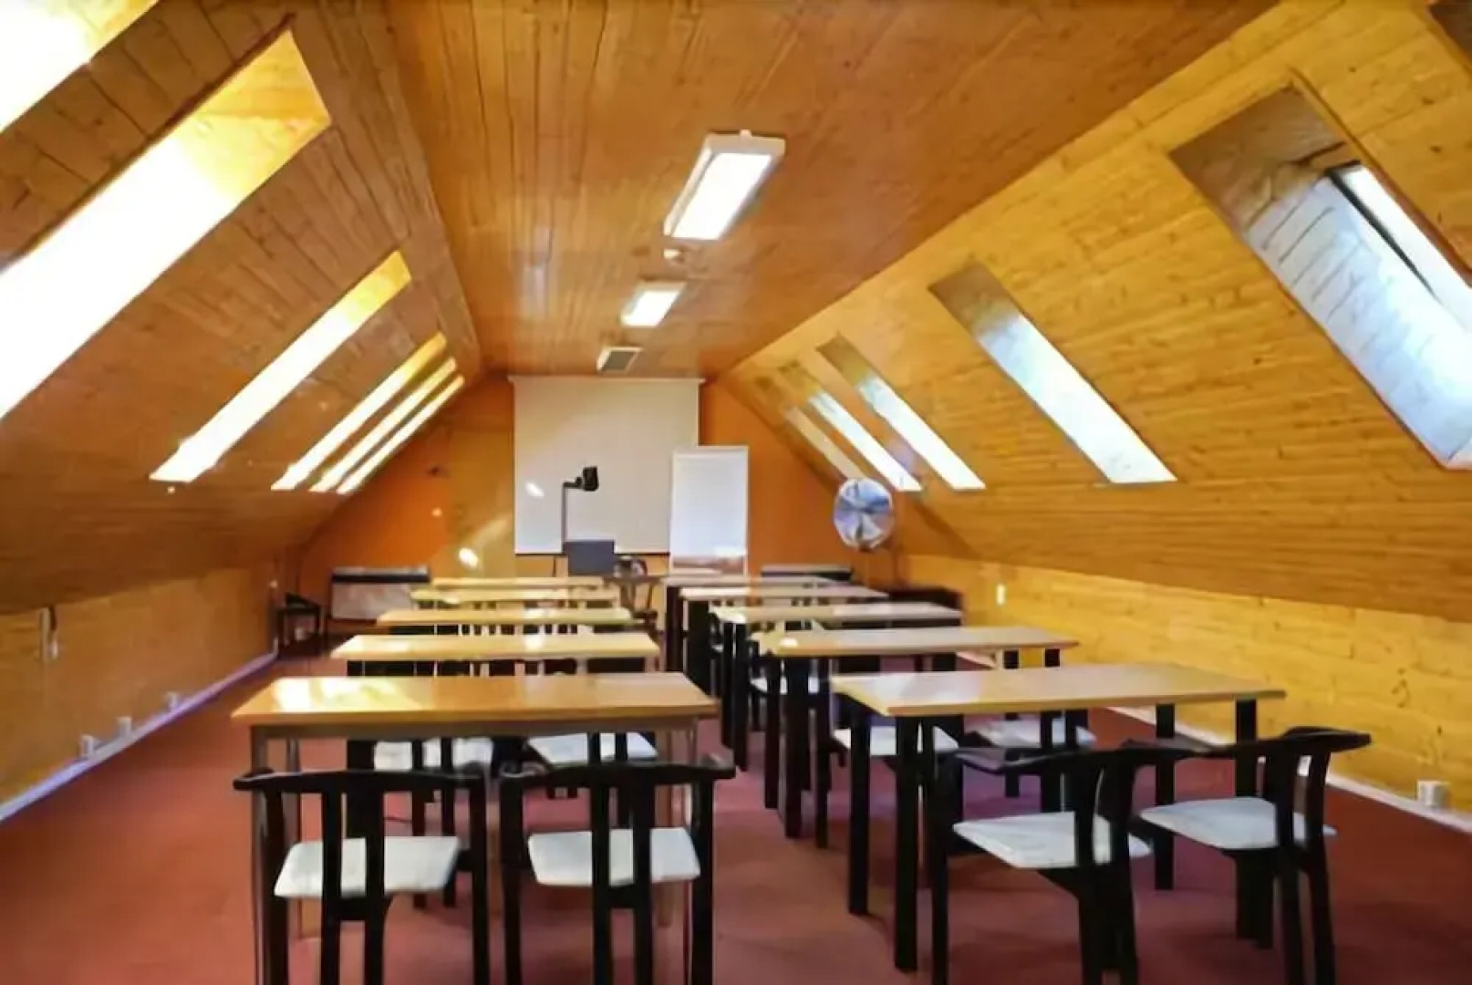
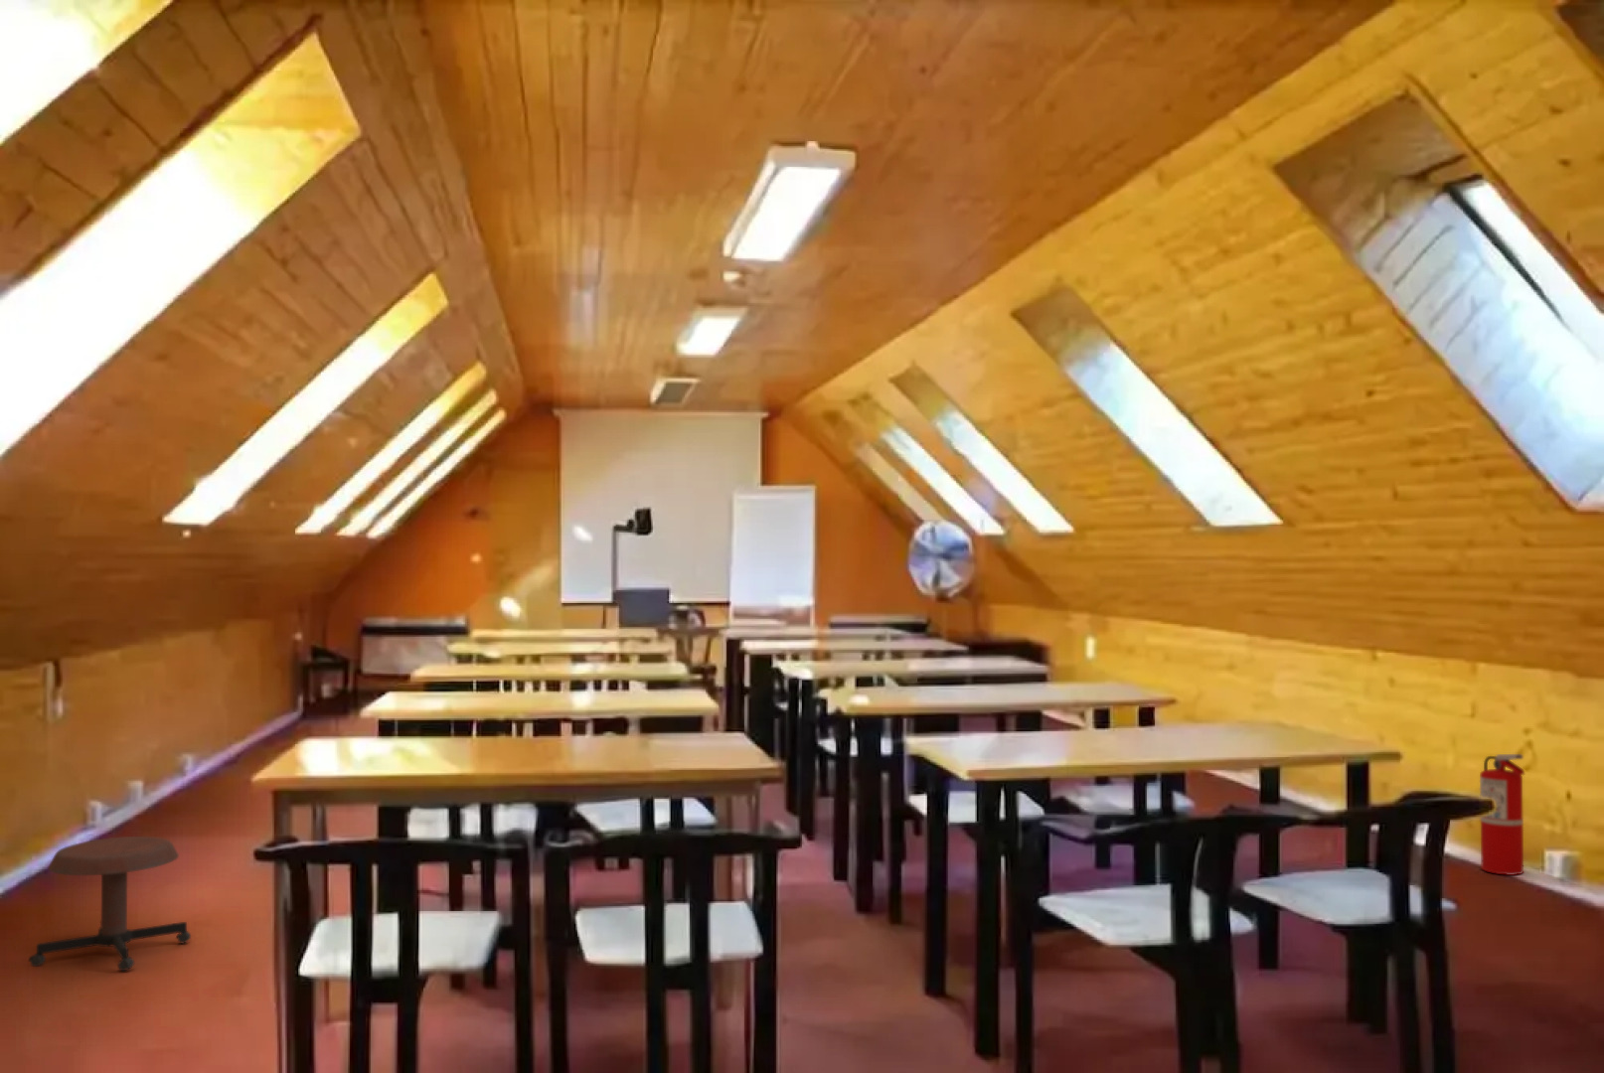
+ fire extinguisher (1502, 811)
+ stool (113, 901)
